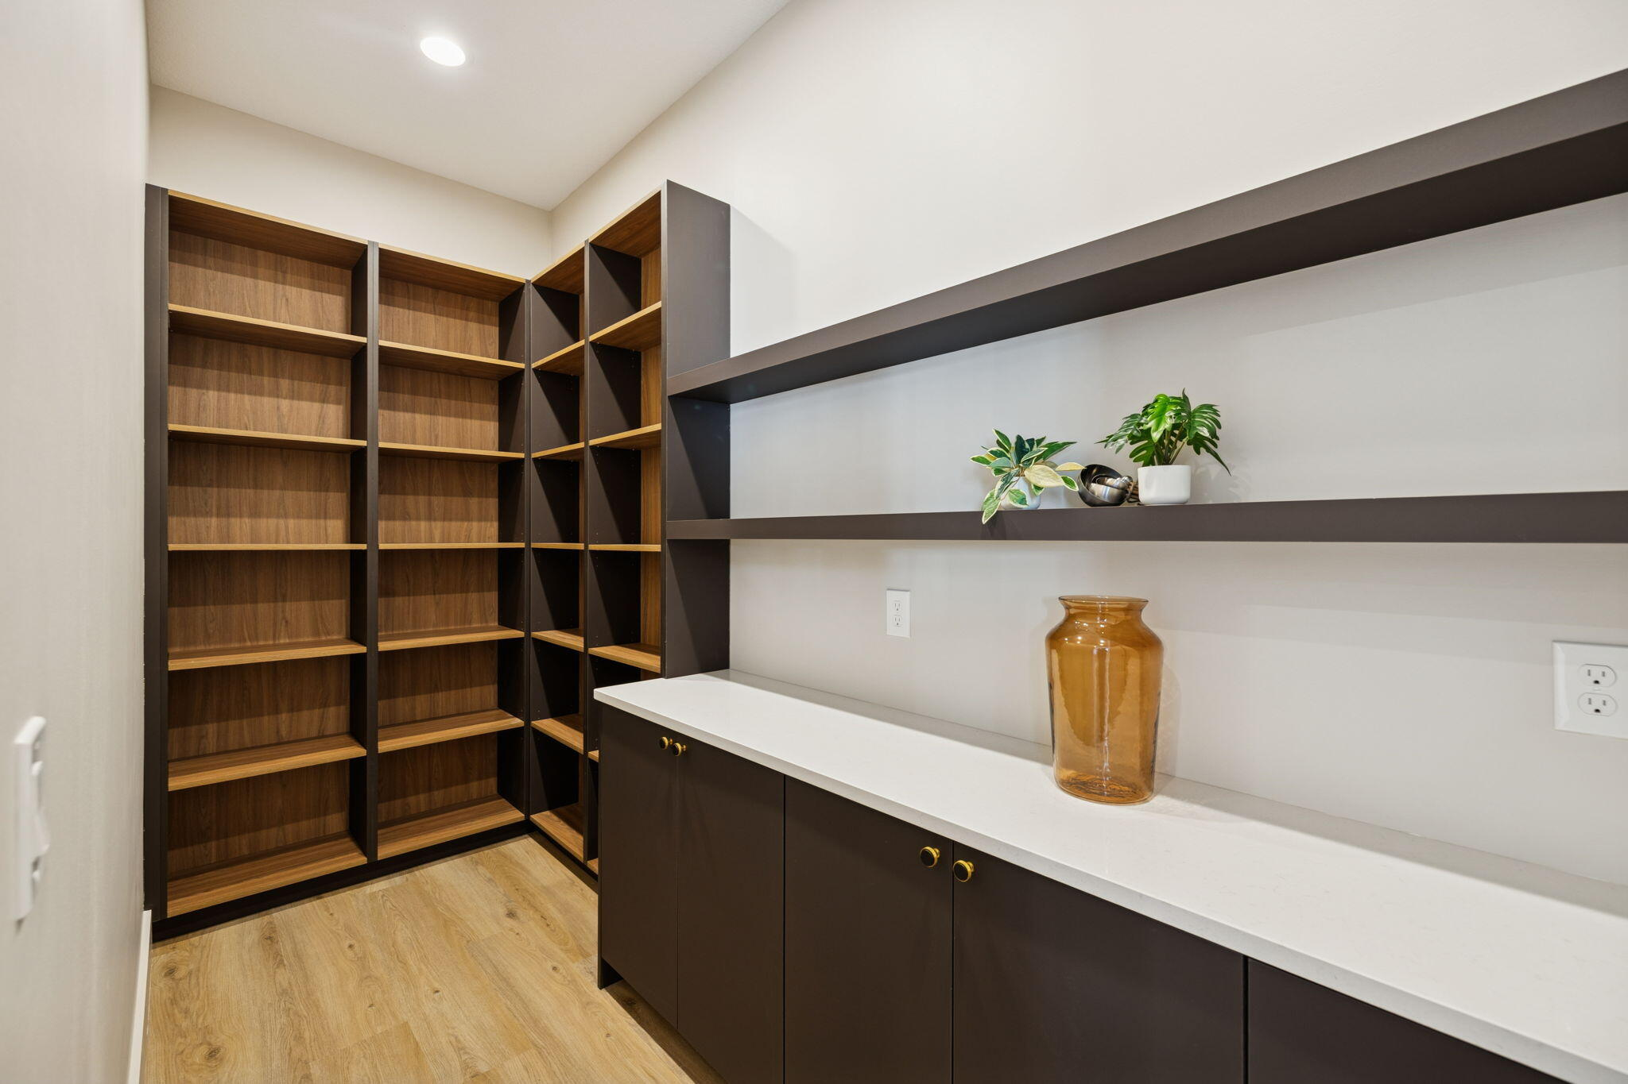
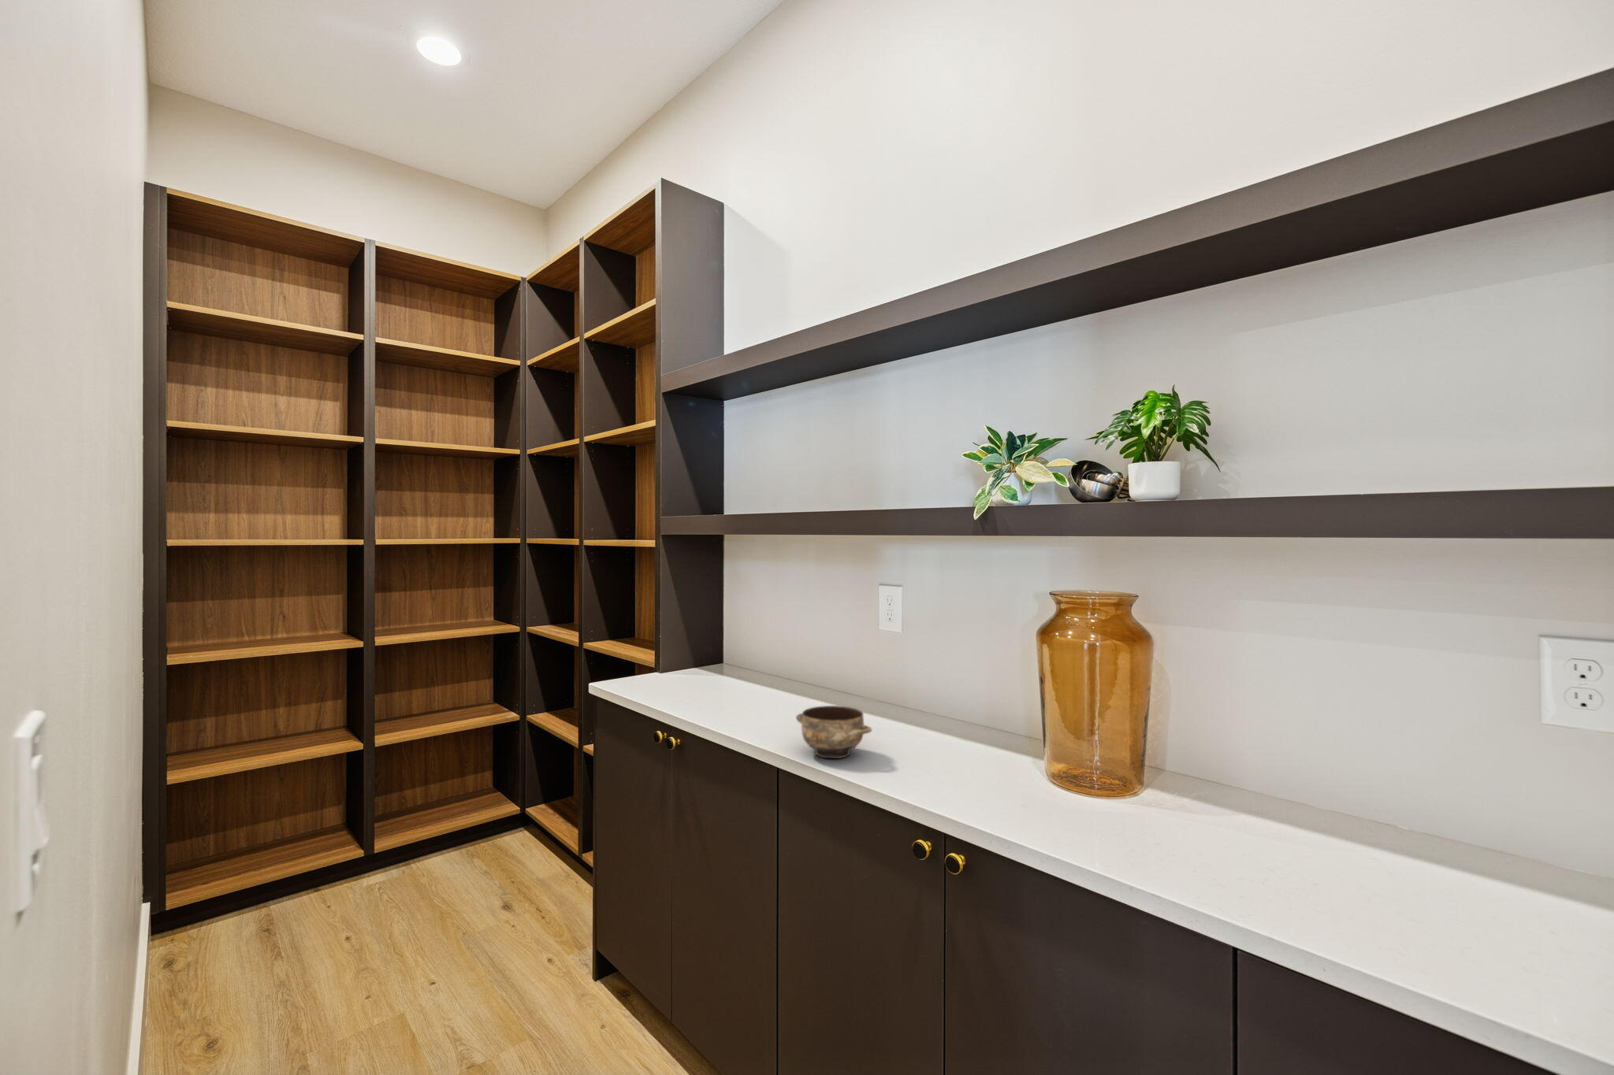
+ ceramic bowl (833, 733)
